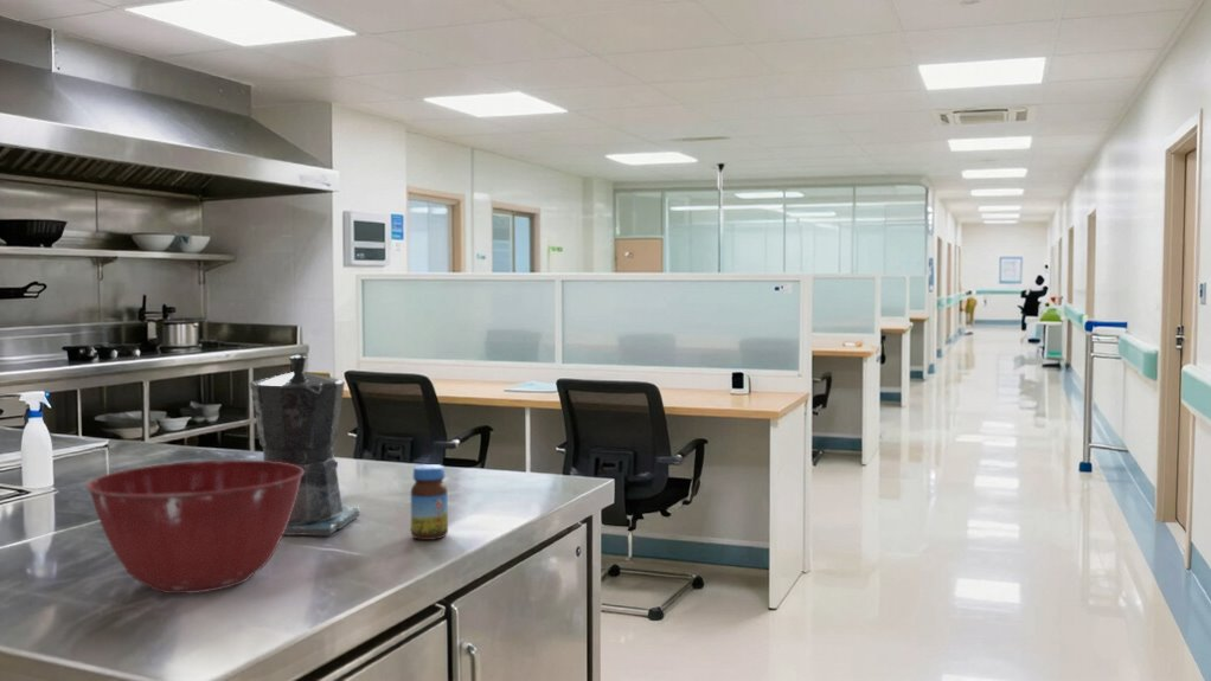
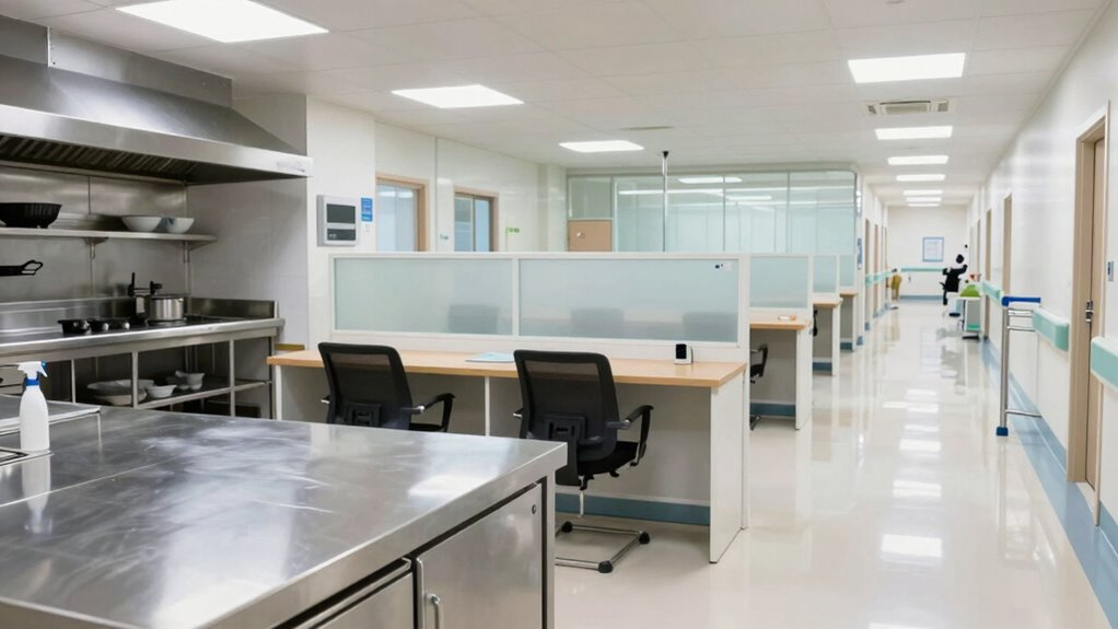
- mixing bowl (200, 527)
- jar (429, 500)
- coffee maker (297, 438)
